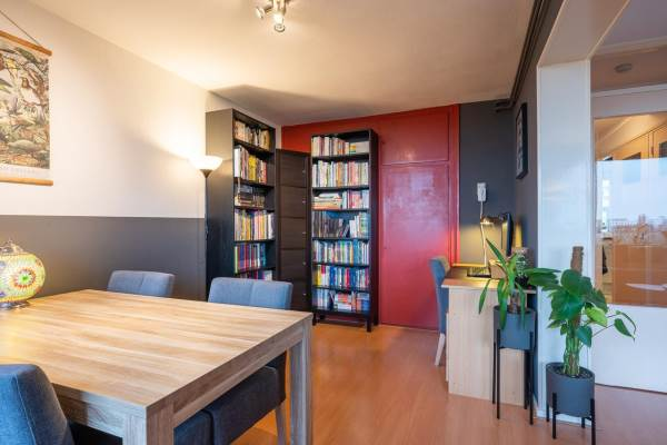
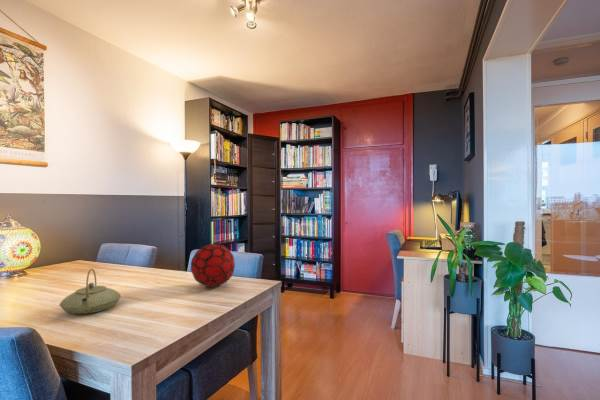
+ decorative orb (213, 265)
+ teapot (90, 289)
